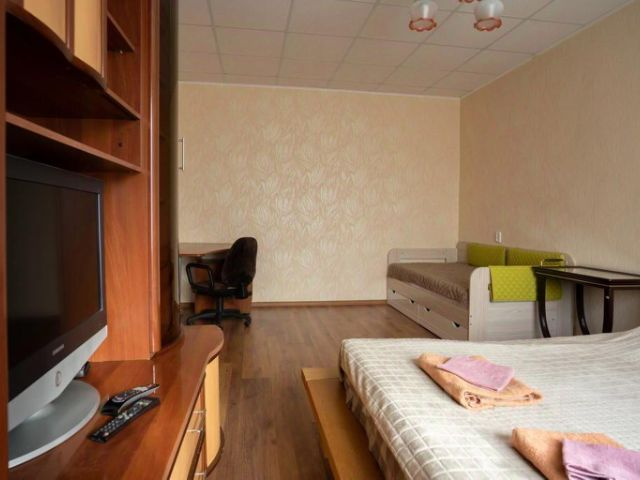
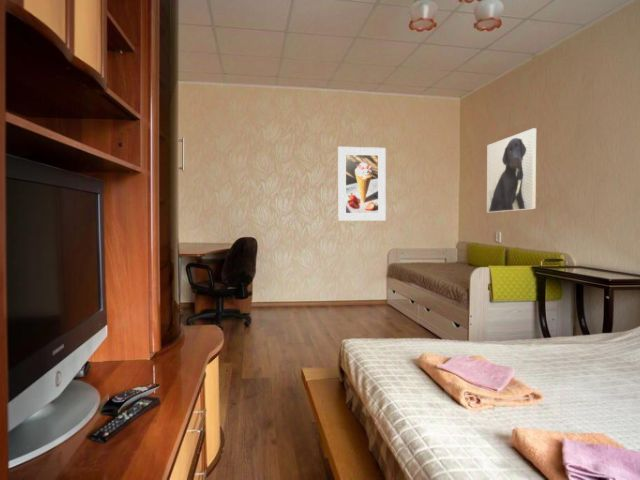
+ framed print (509, 174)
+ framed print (361, 184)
